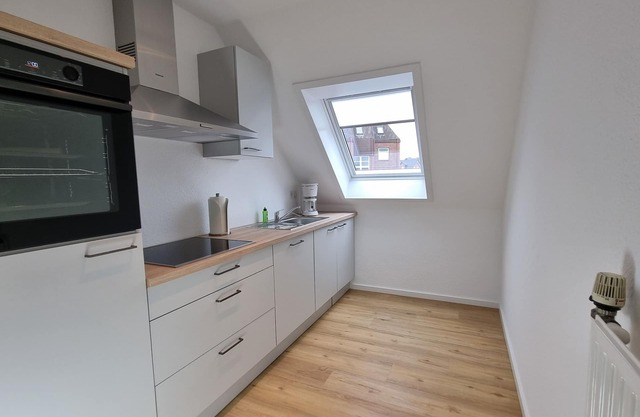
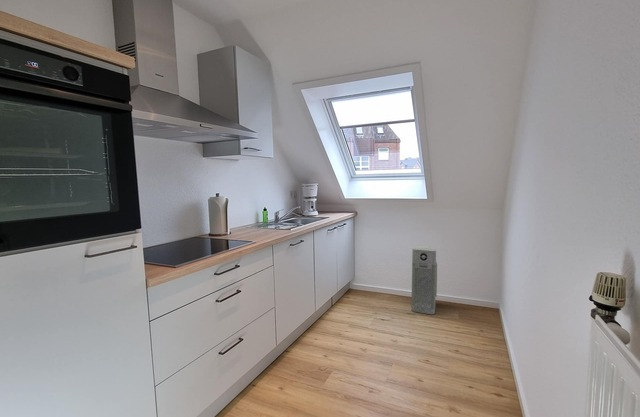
+ air purifier (424, 277)
